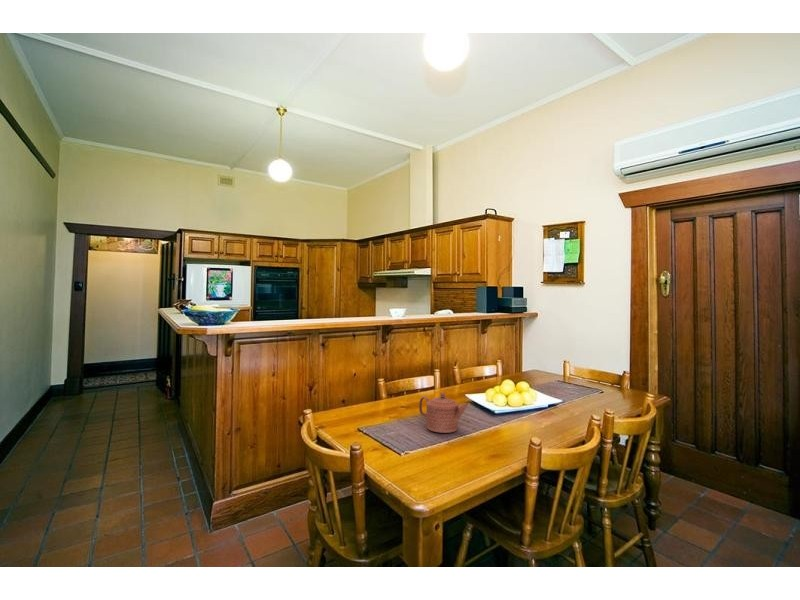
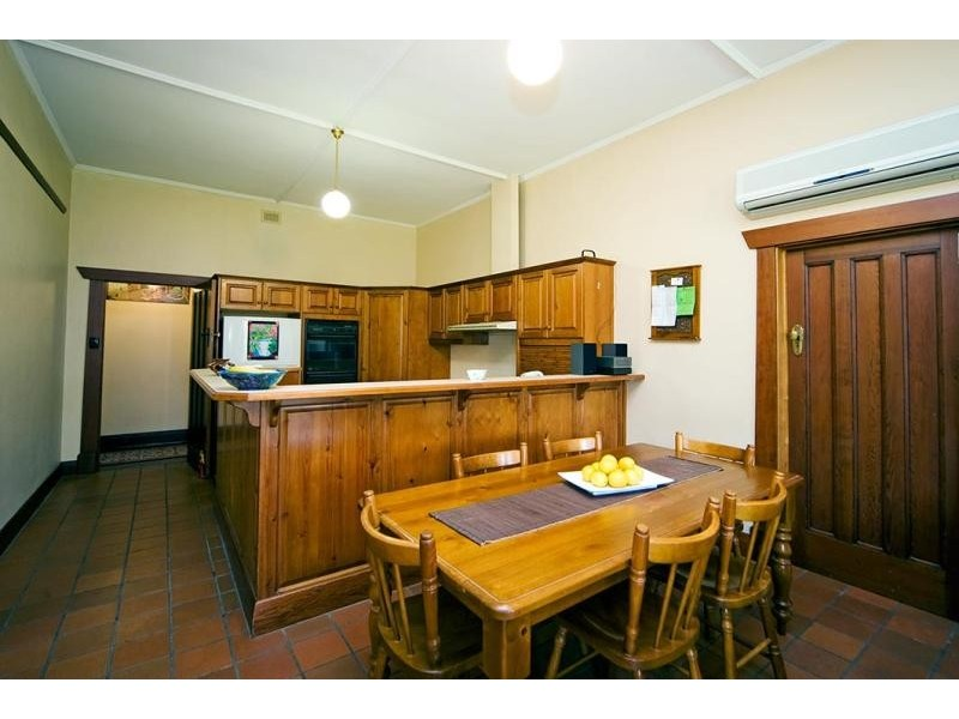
- teapot (442, 410)
